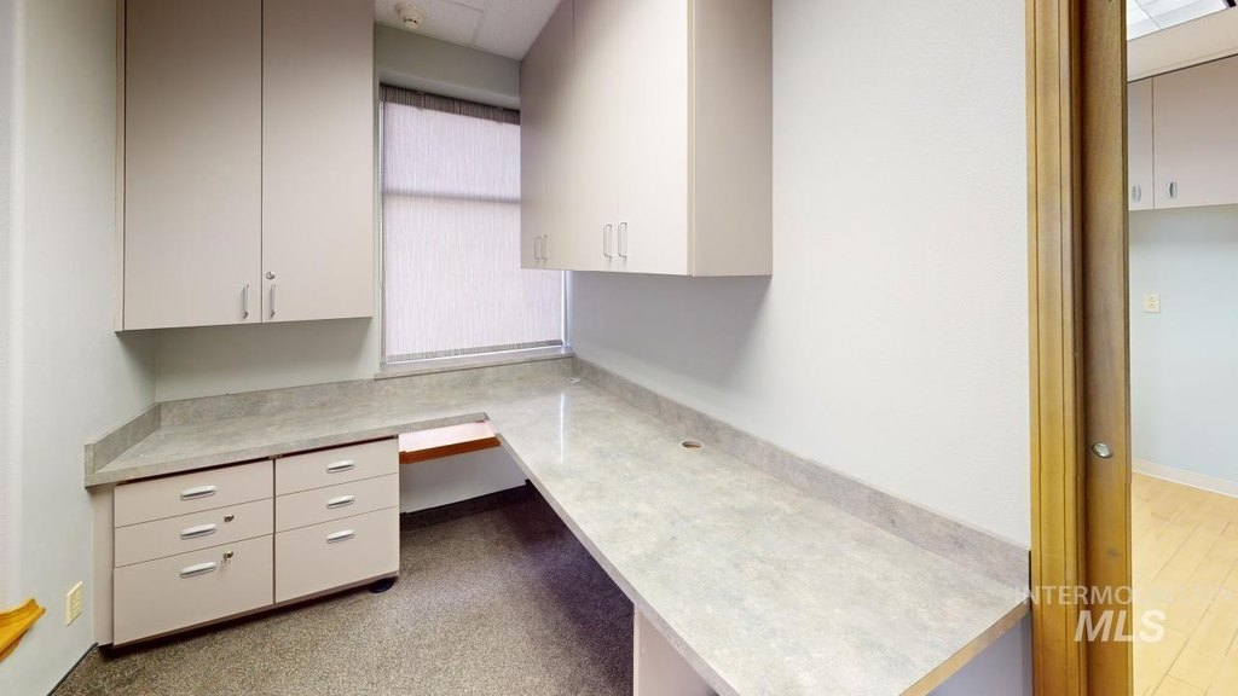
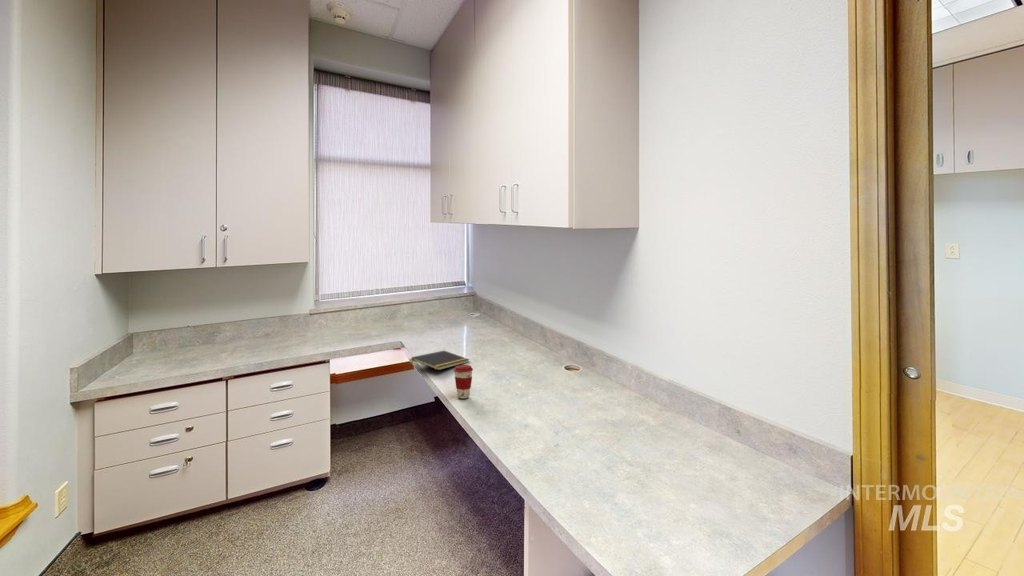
+ notepad (441, 359)
+ coffee cup (463, 381)
